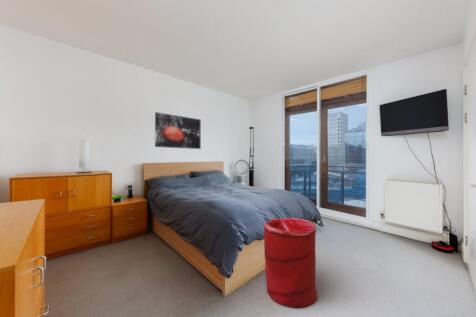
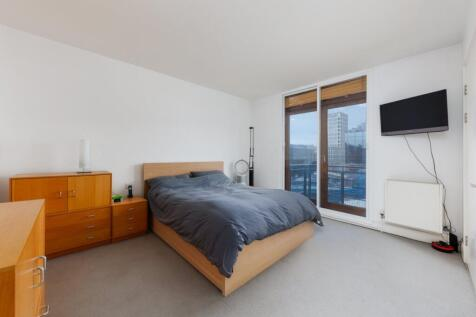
- laundry hamper (288, 255)
- wall art (179, 132)
